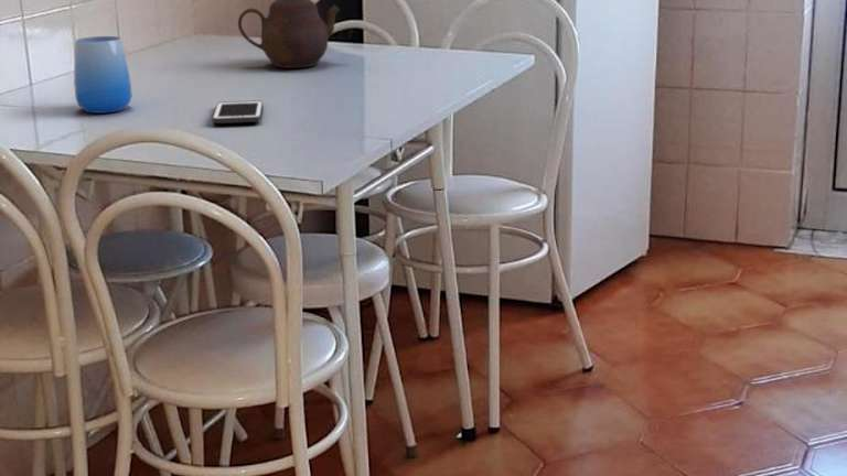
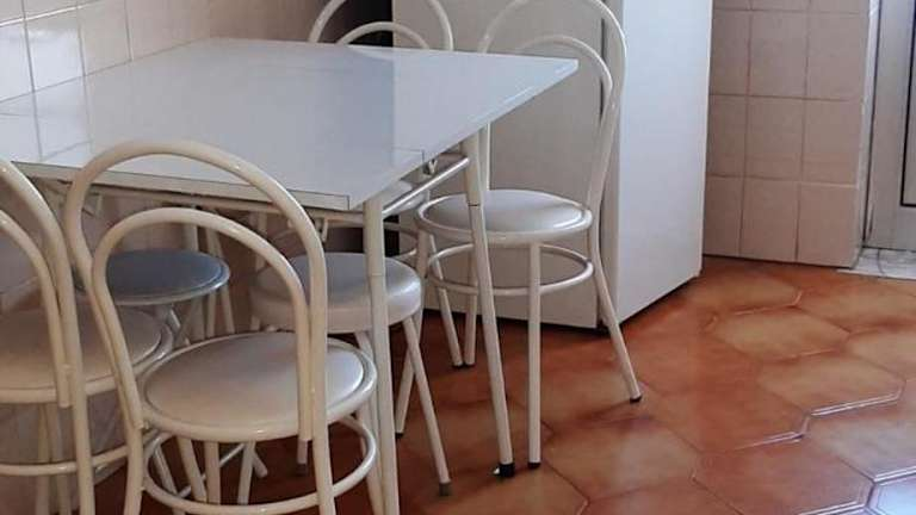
- teapot (289, 25)
- cell phone (238, 111)
- cup (101, 74)
